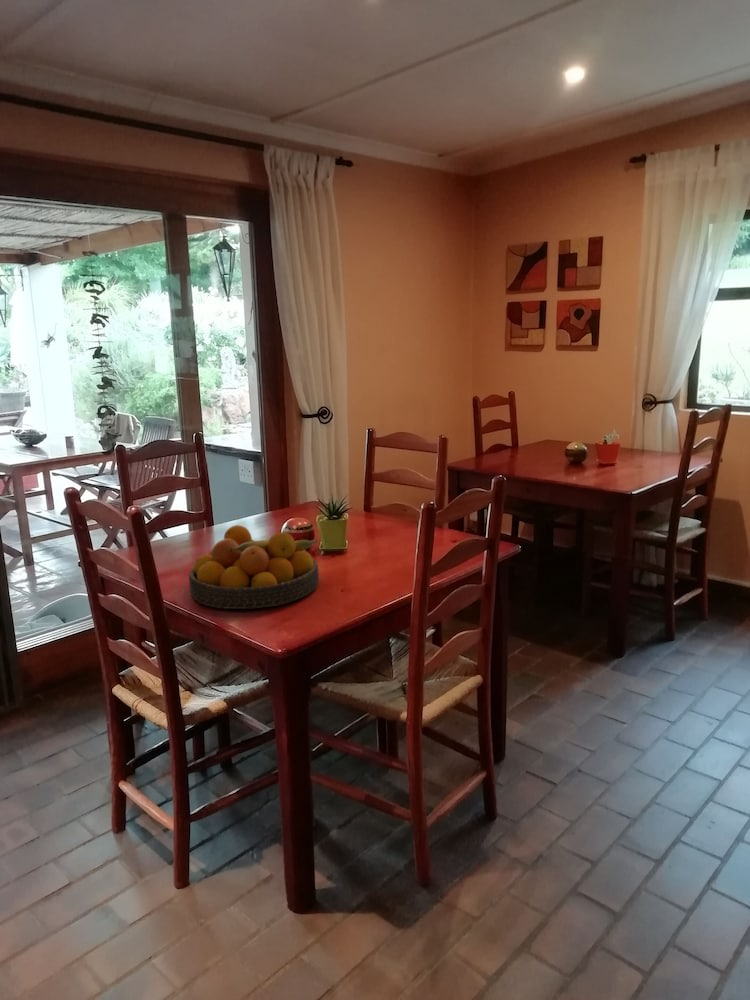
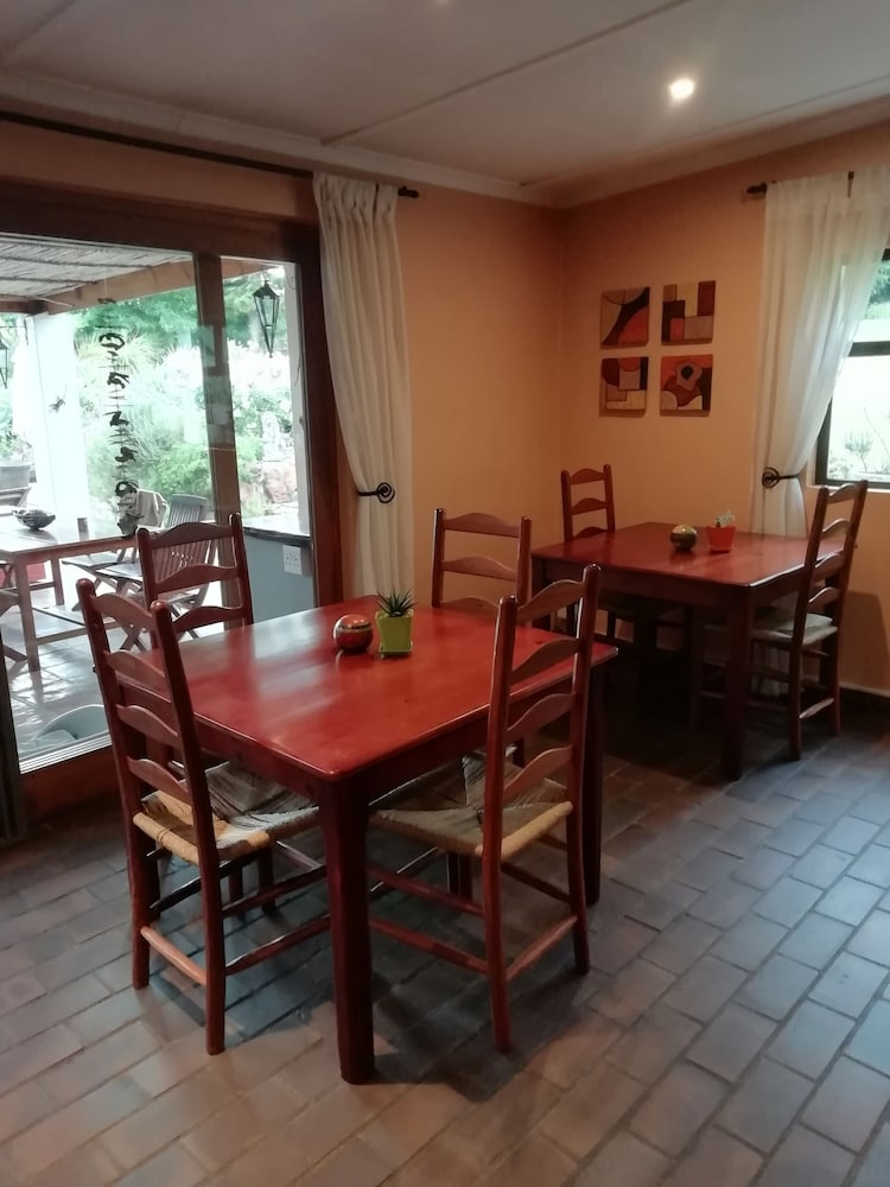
- fruit bowl (253, 559)
